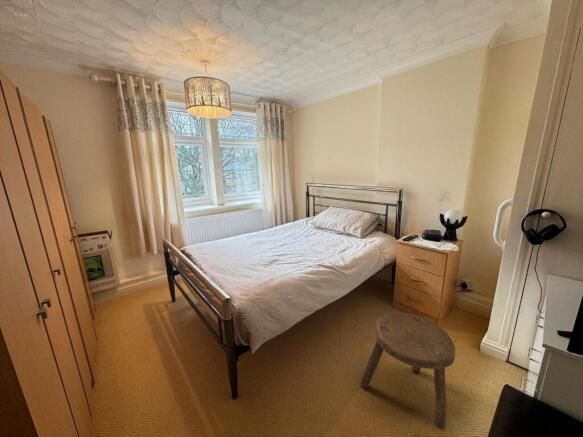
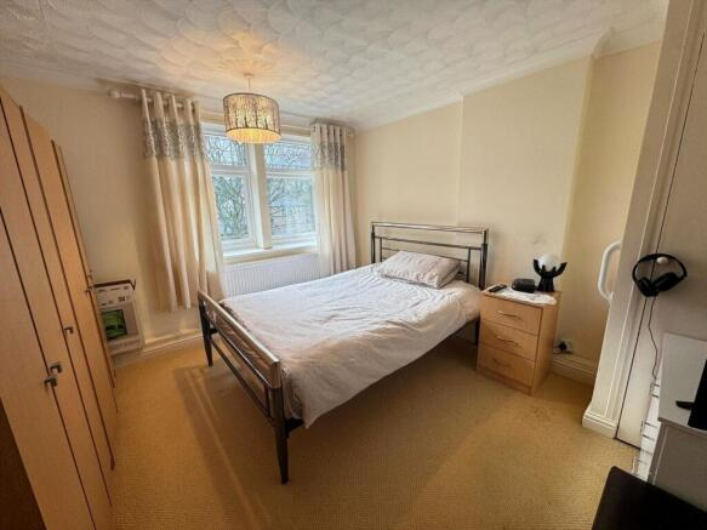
- stool (403, 361)
